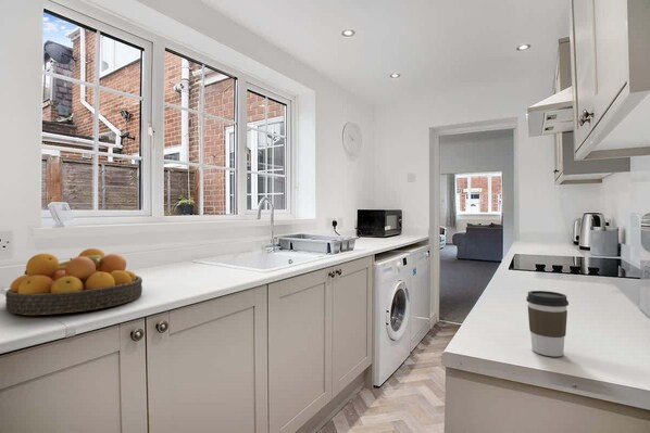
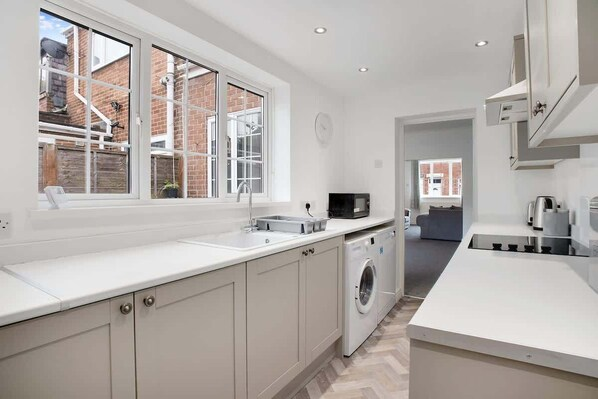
- fruit bowl (79, 275)
- coffee cup (547, 322)
